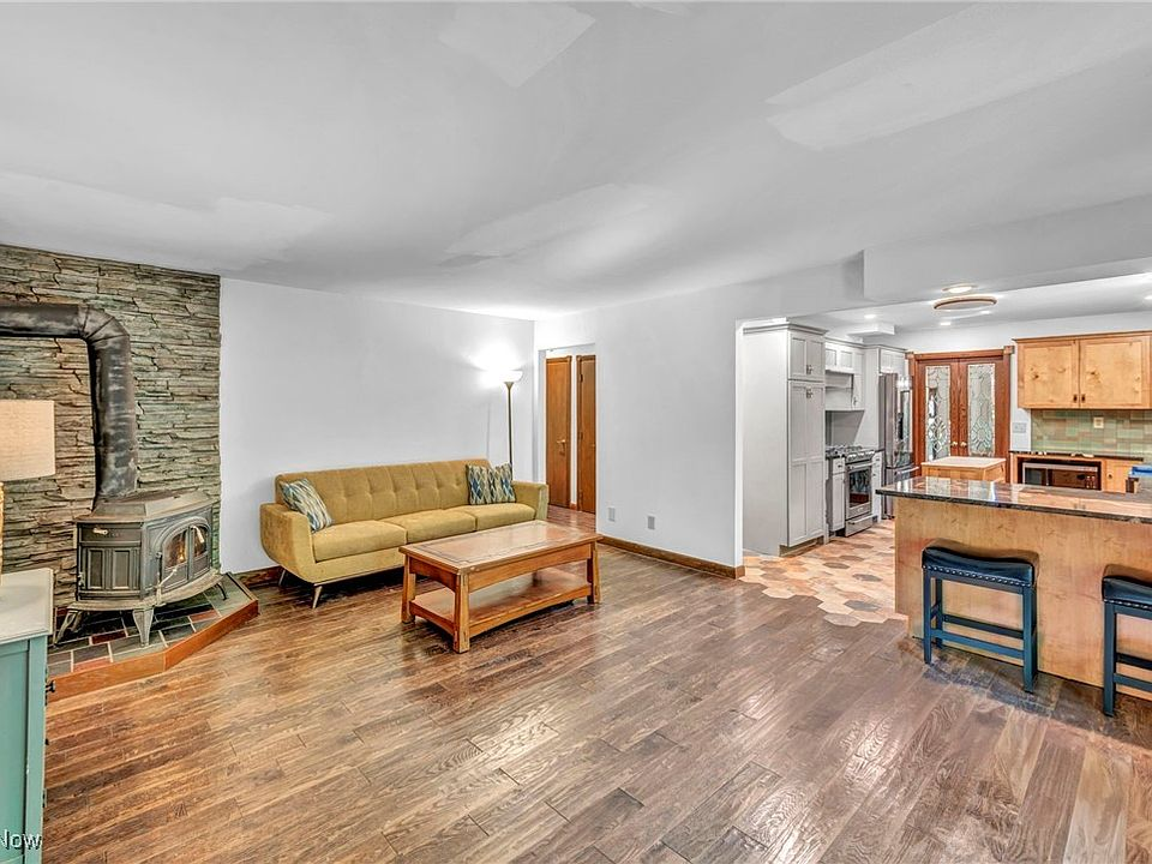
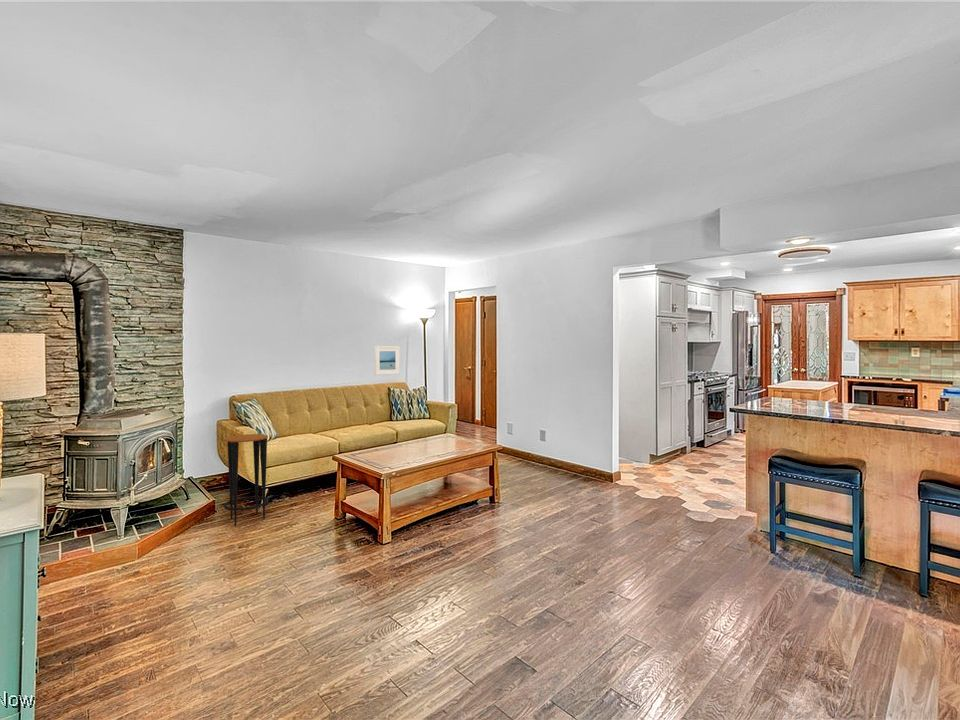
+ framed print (387, 360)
+ side table (237, 478)
